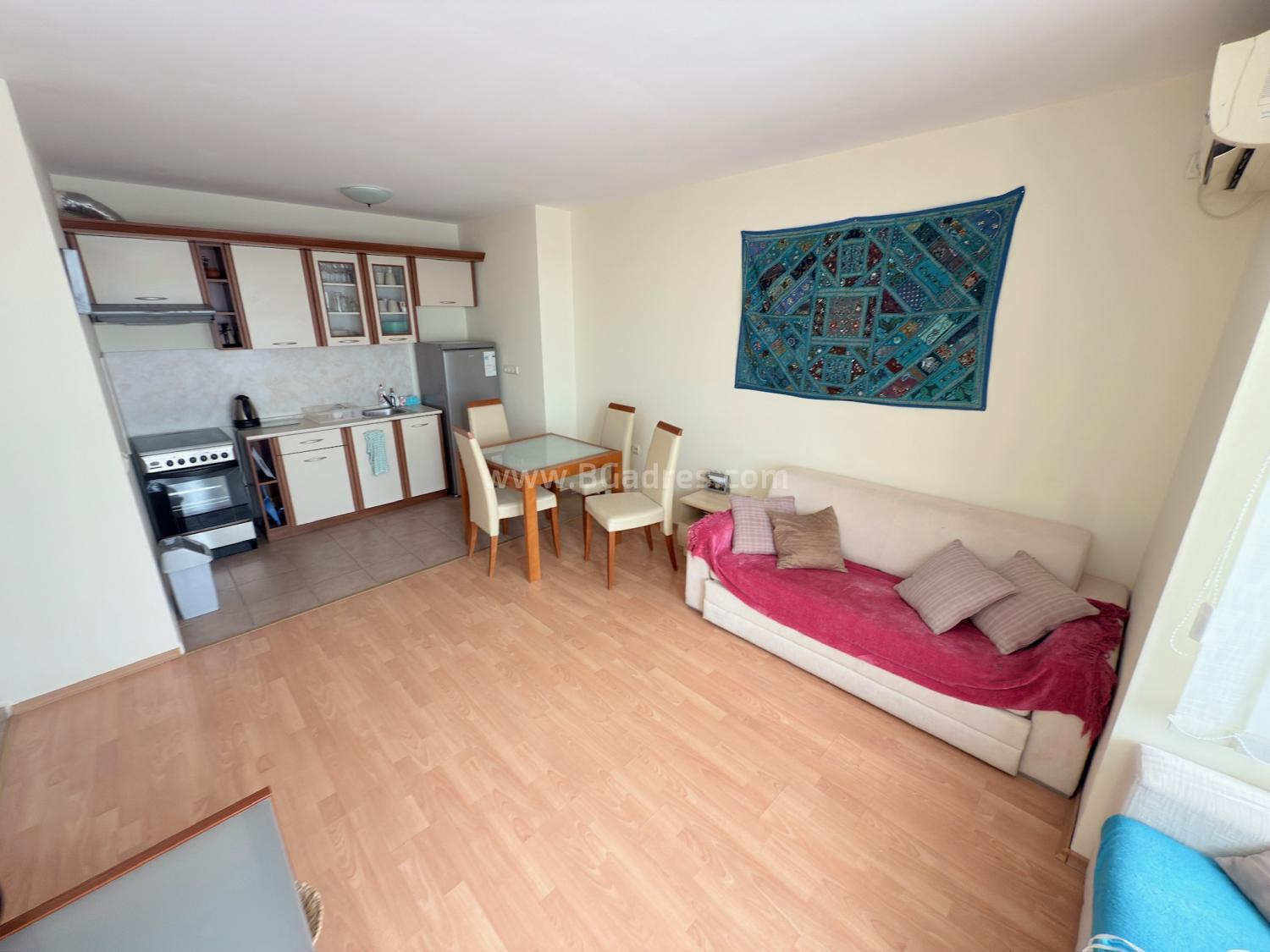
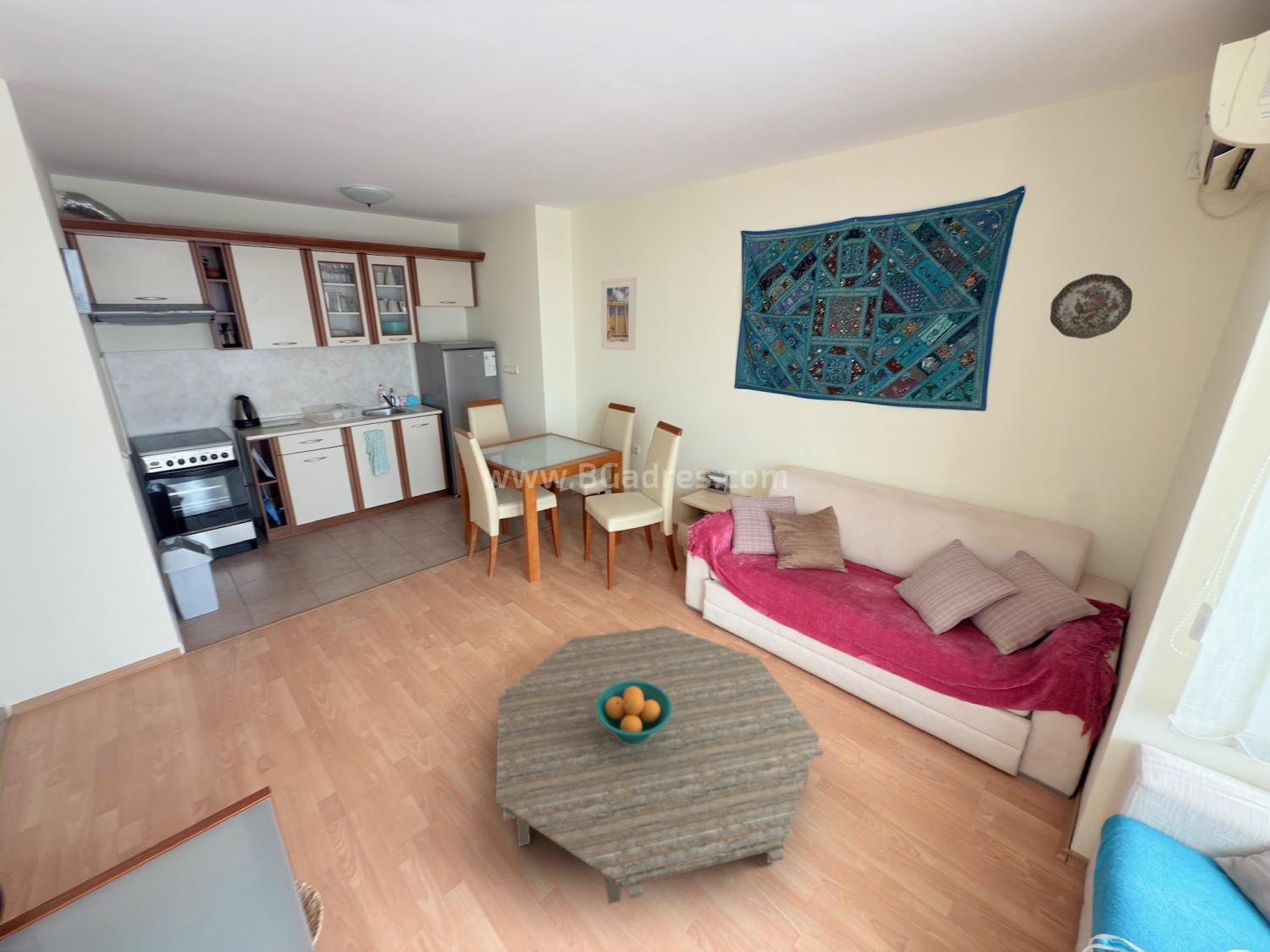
+ fruit bowl (633, 712)
+ coffee table (651, 734)
+ decorative plate (1090, 306)
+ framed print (617, 315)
